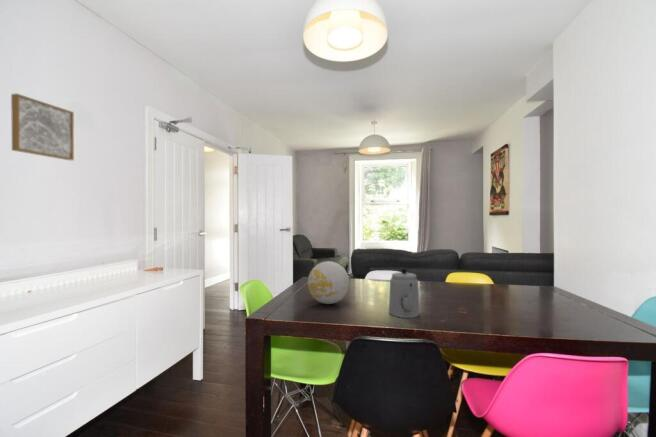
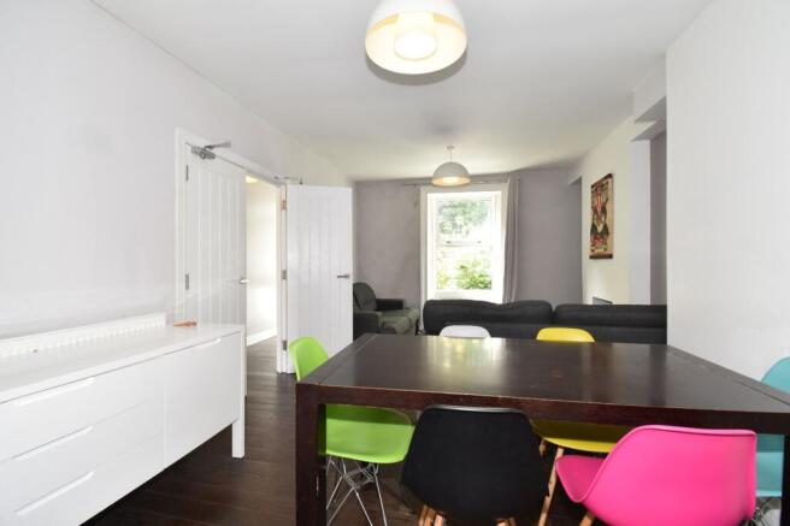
- decorative ball (328, 282)
- wall art (45, 129)
- teapot (404, 291)
